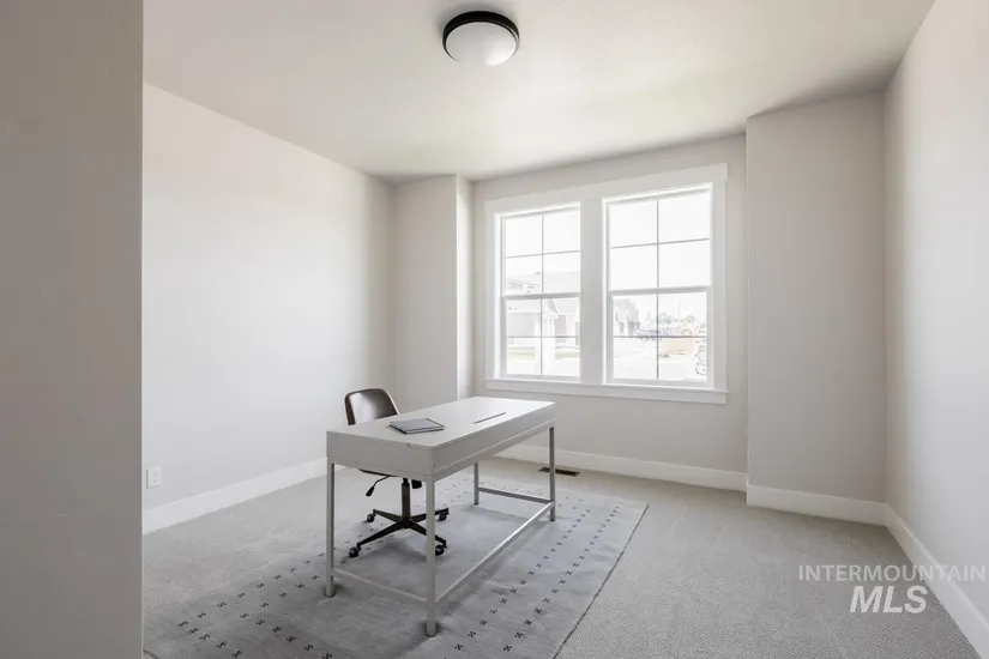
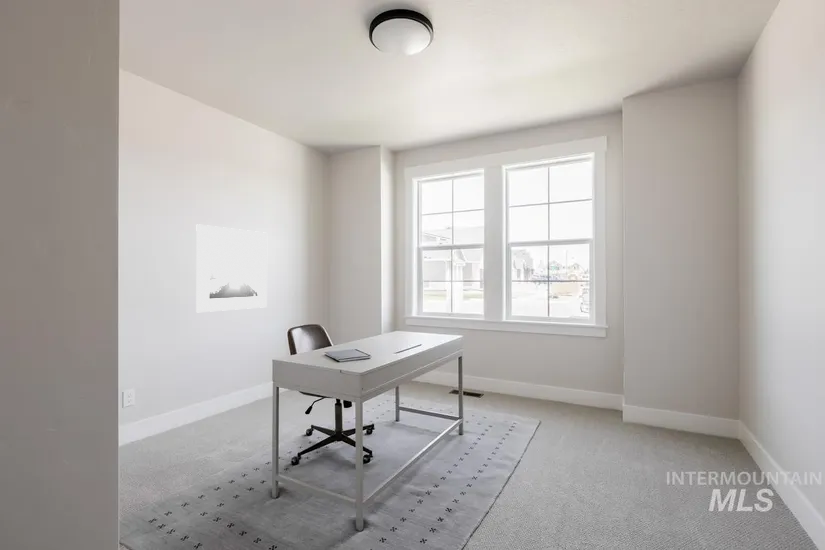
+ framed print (234, 269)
